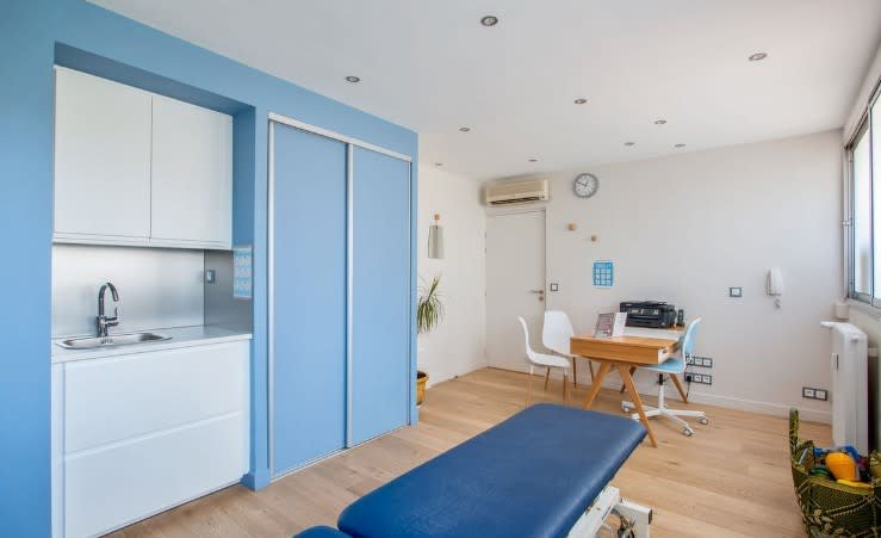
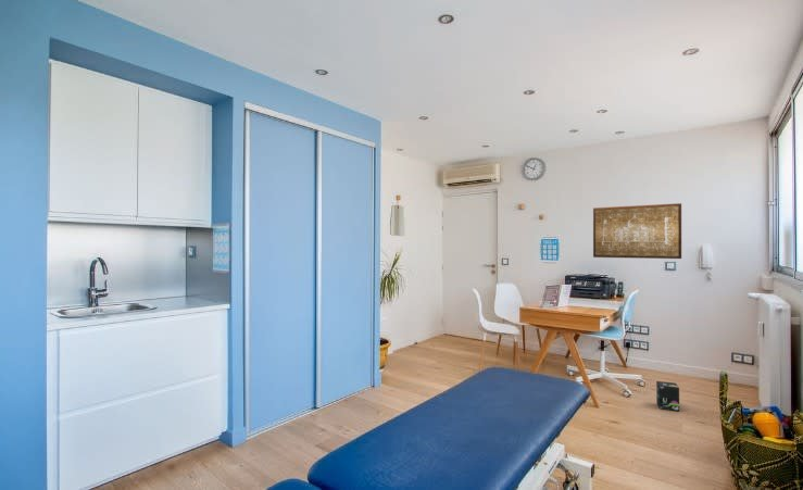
+ wall art (635, 231)
+ box (667, 395)
